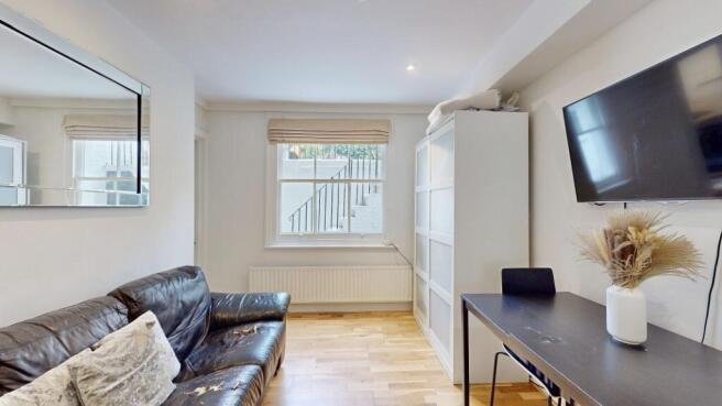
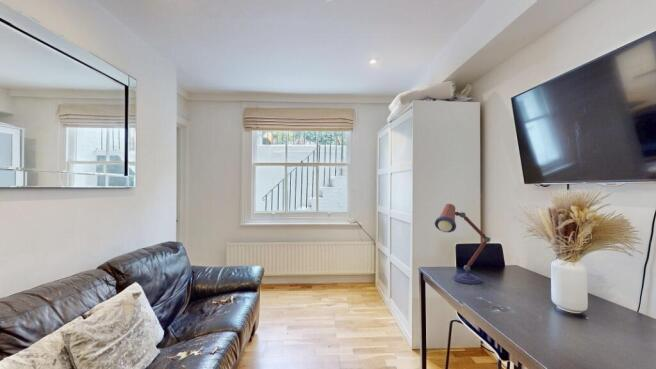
+ desk lamp (453, 230)
